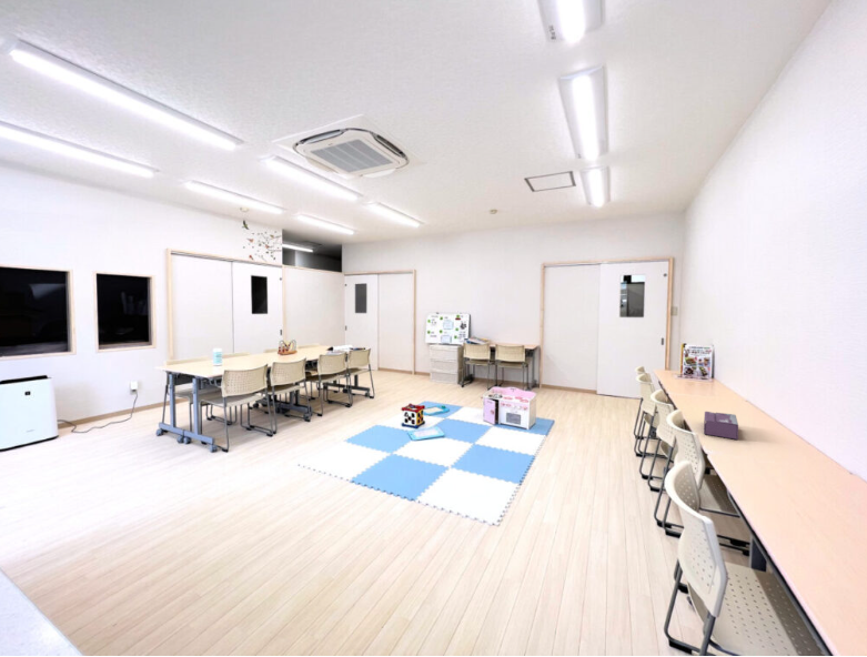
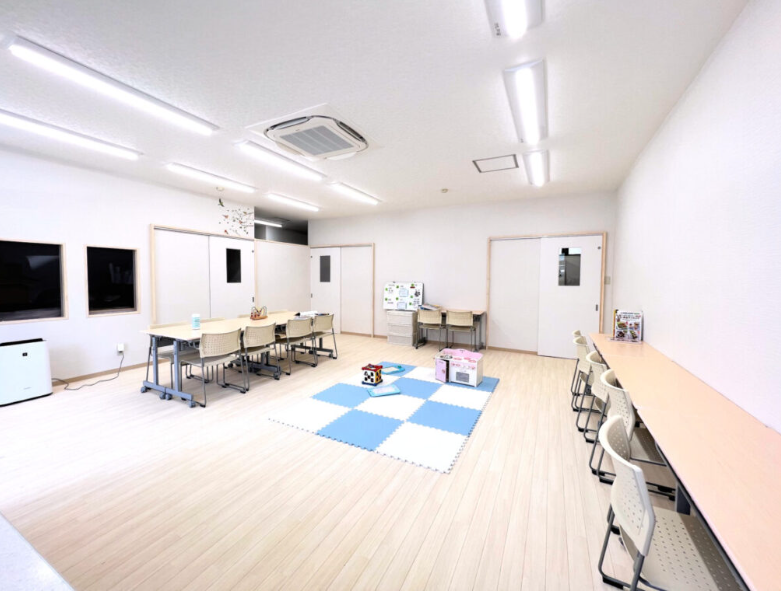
- tissue box (719, 424)
